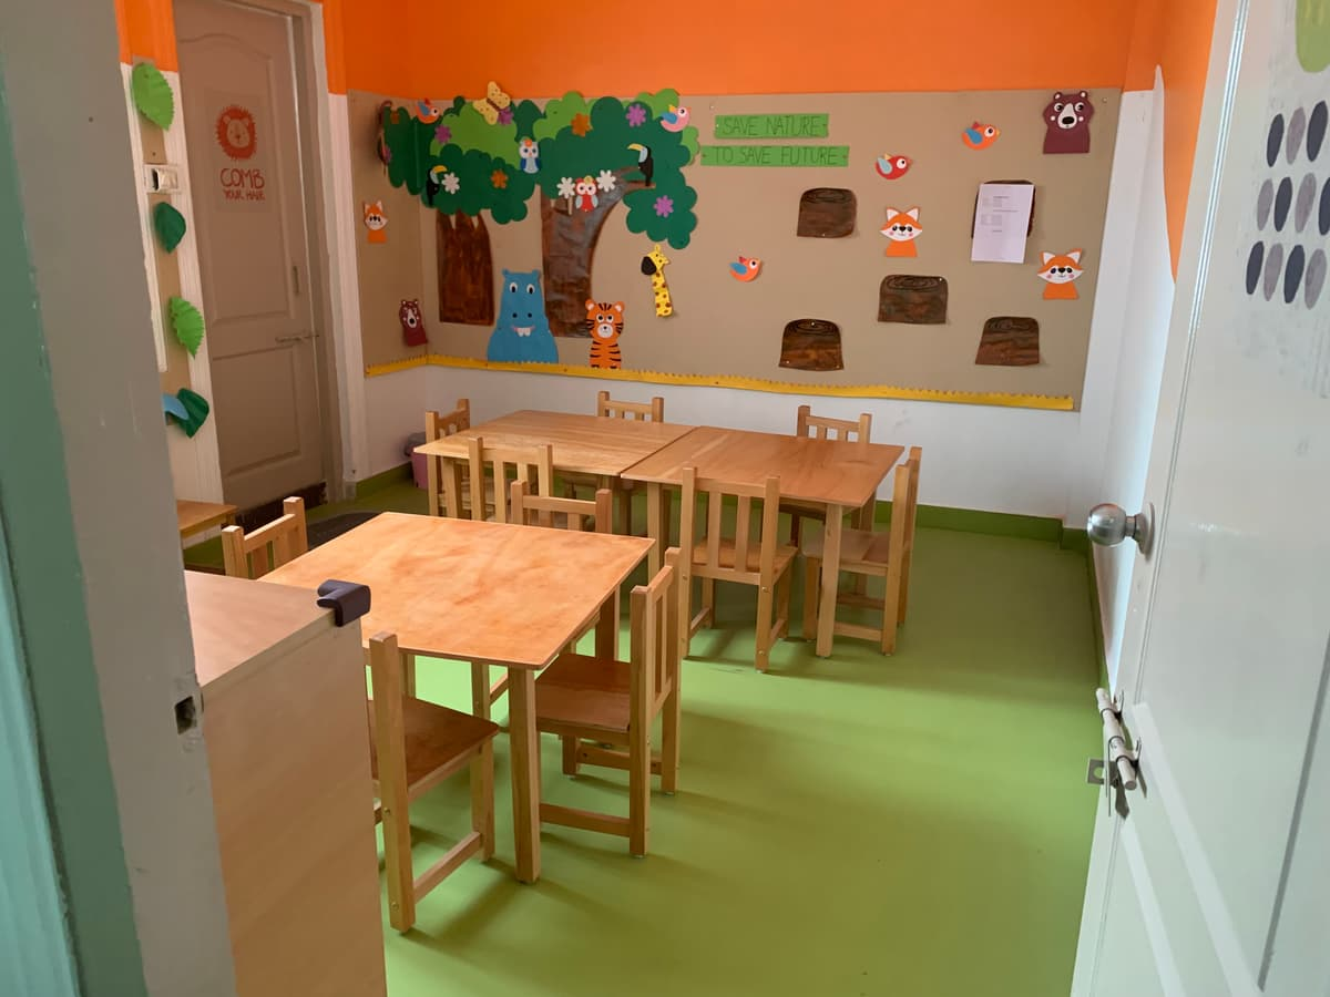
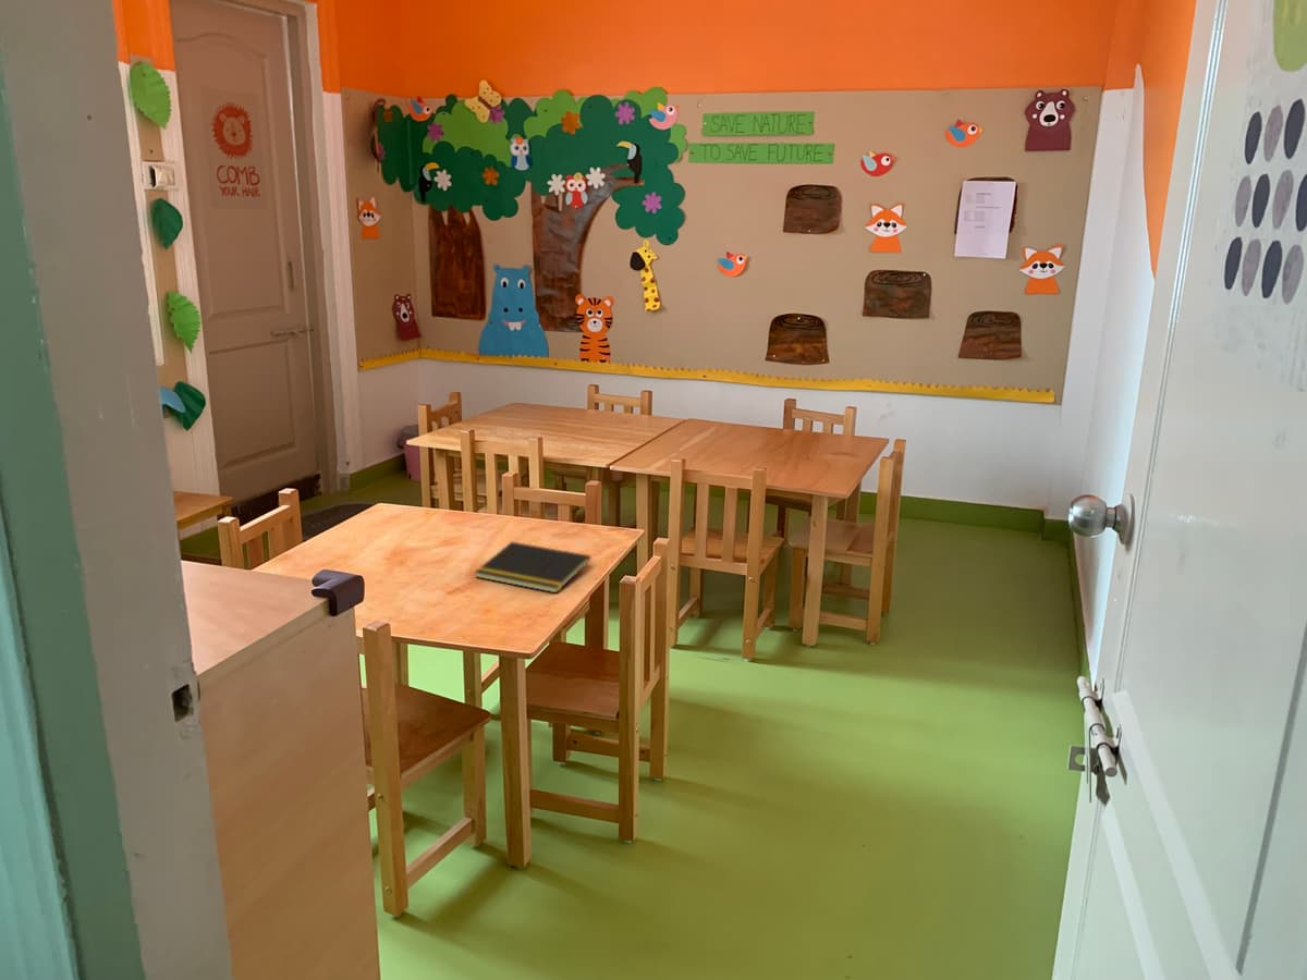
+ notepad (533, 565)
